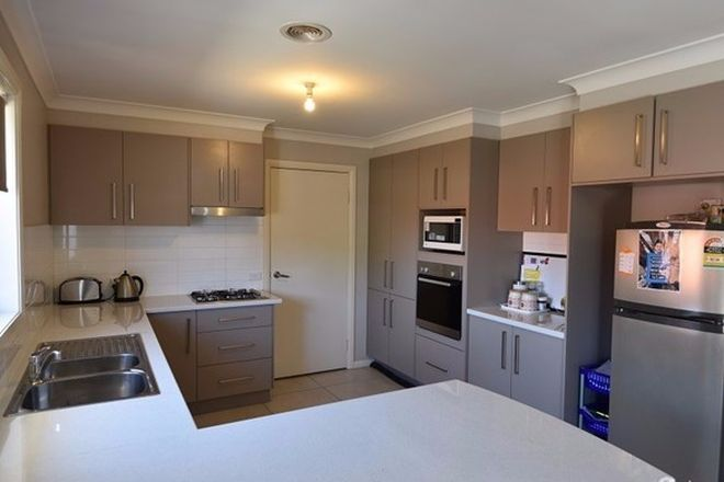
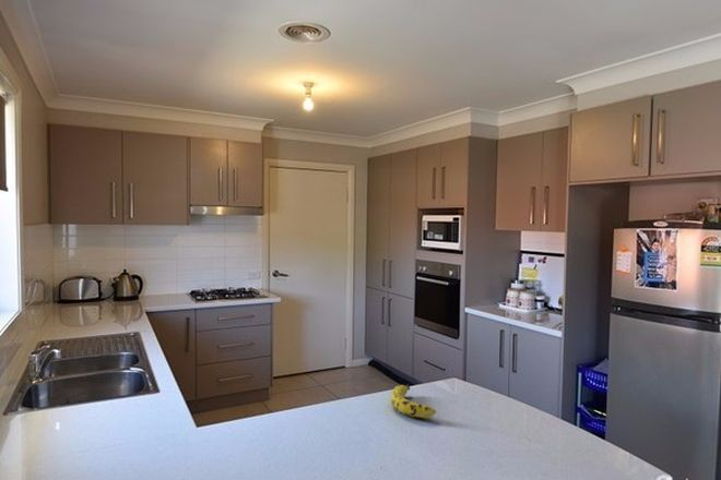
+ fruit (412, 401)
